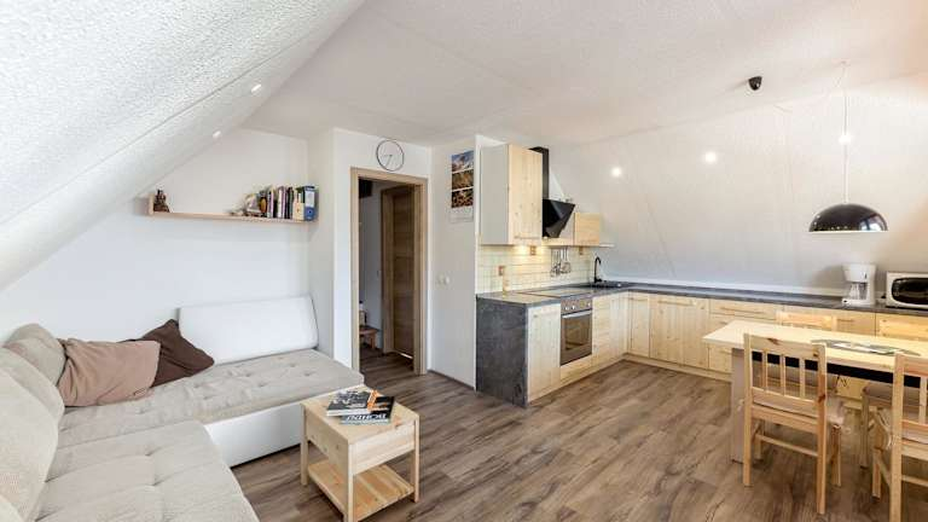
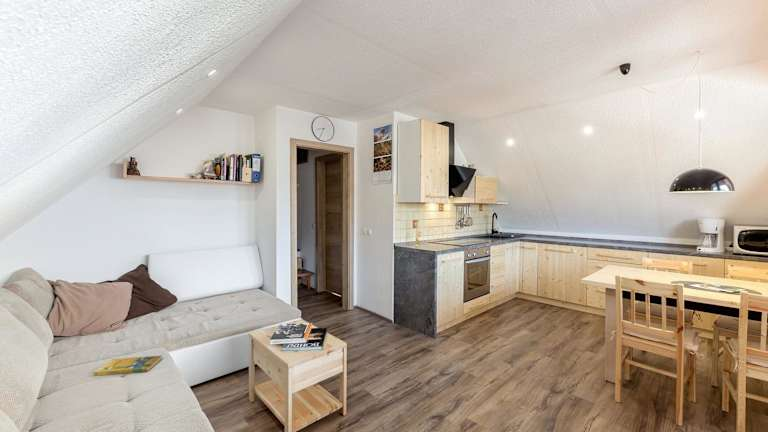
+ booklet (129, 365)
